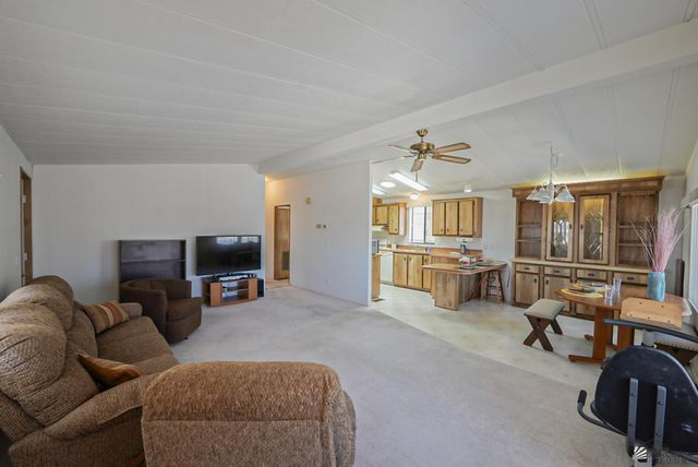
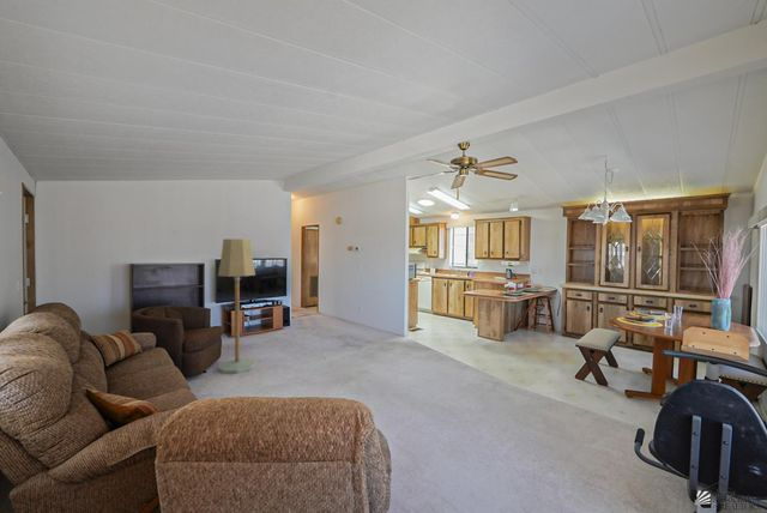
+ floor lamp (236, 303)
